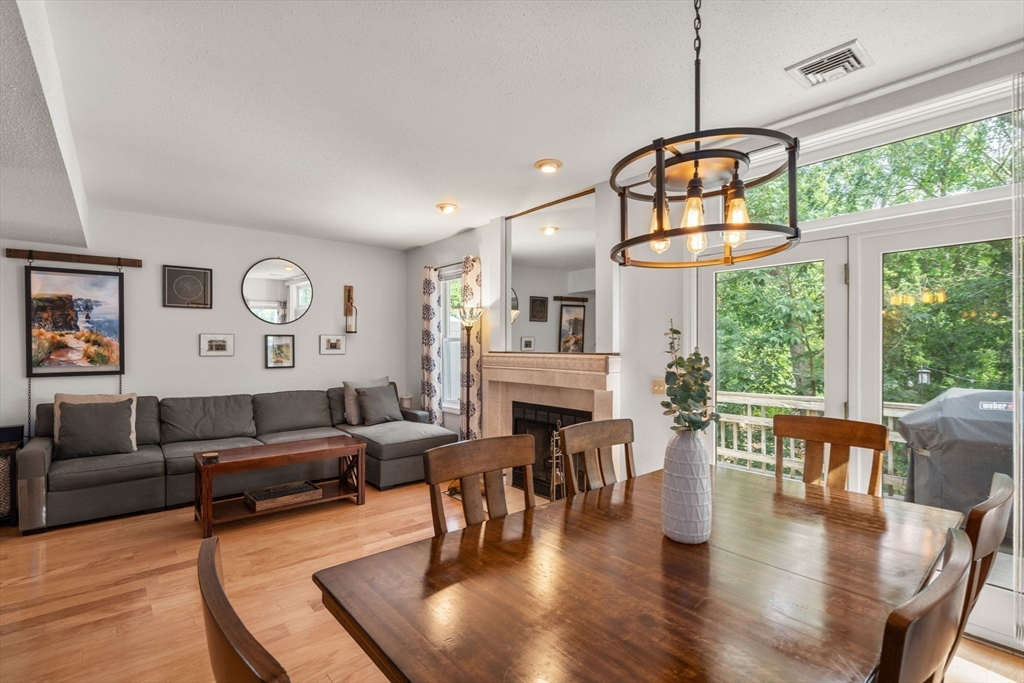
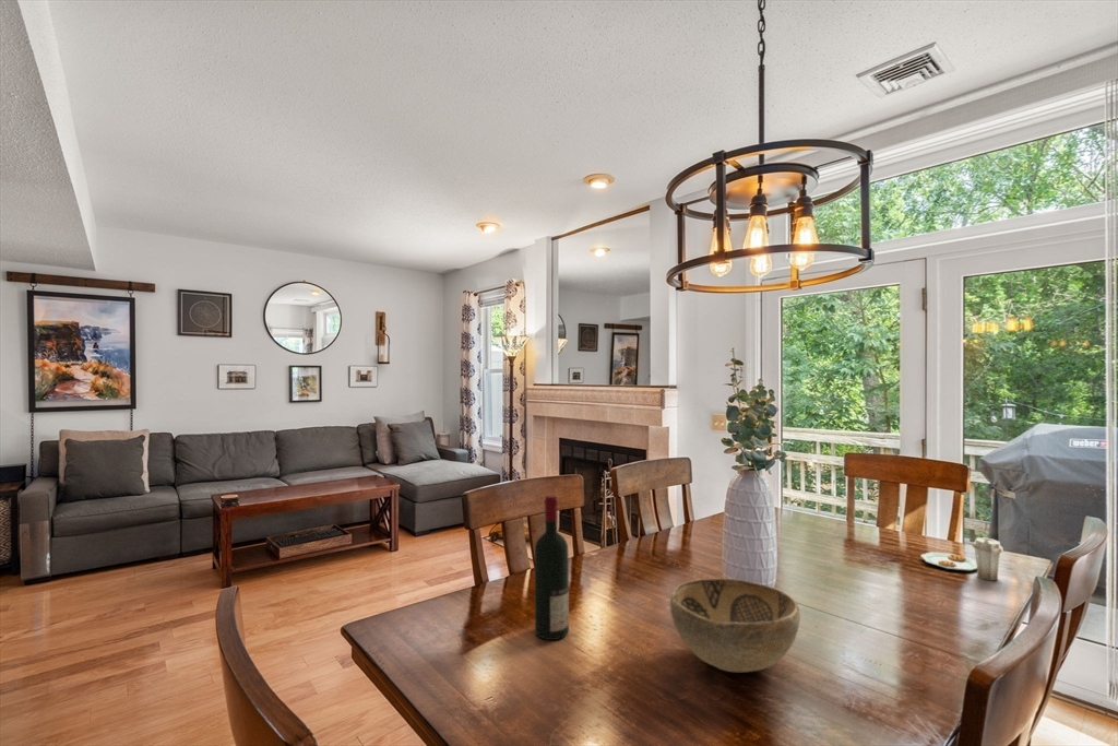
+ alcohol (551, 564)
+ plate (962, 556)
+ decorative bowl (733, 627)
